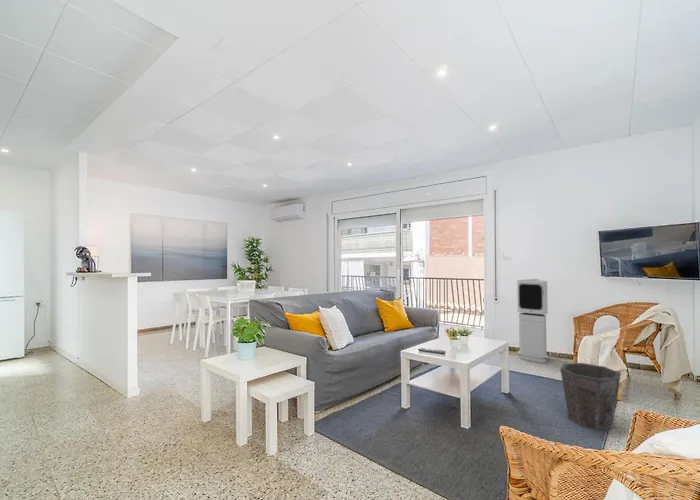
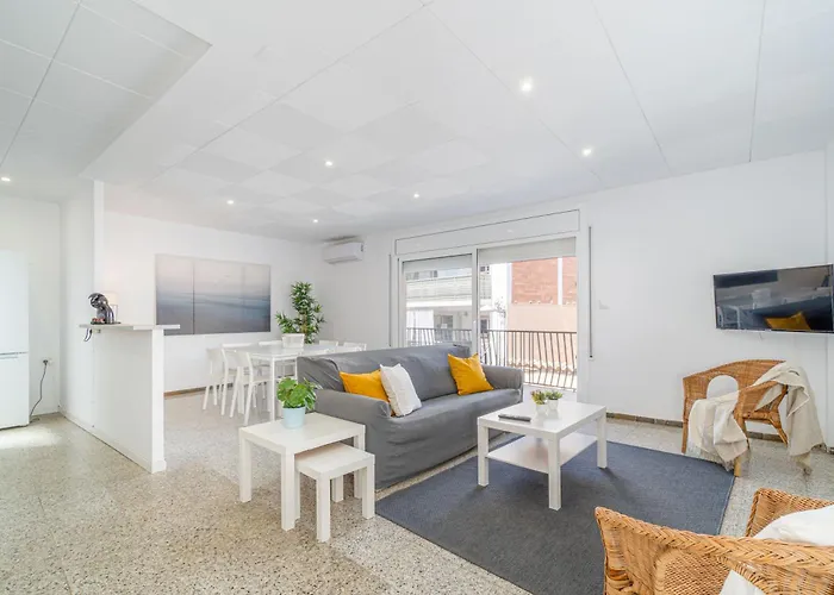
- waste bin (590, 395)
- air purifier (534, 319)
